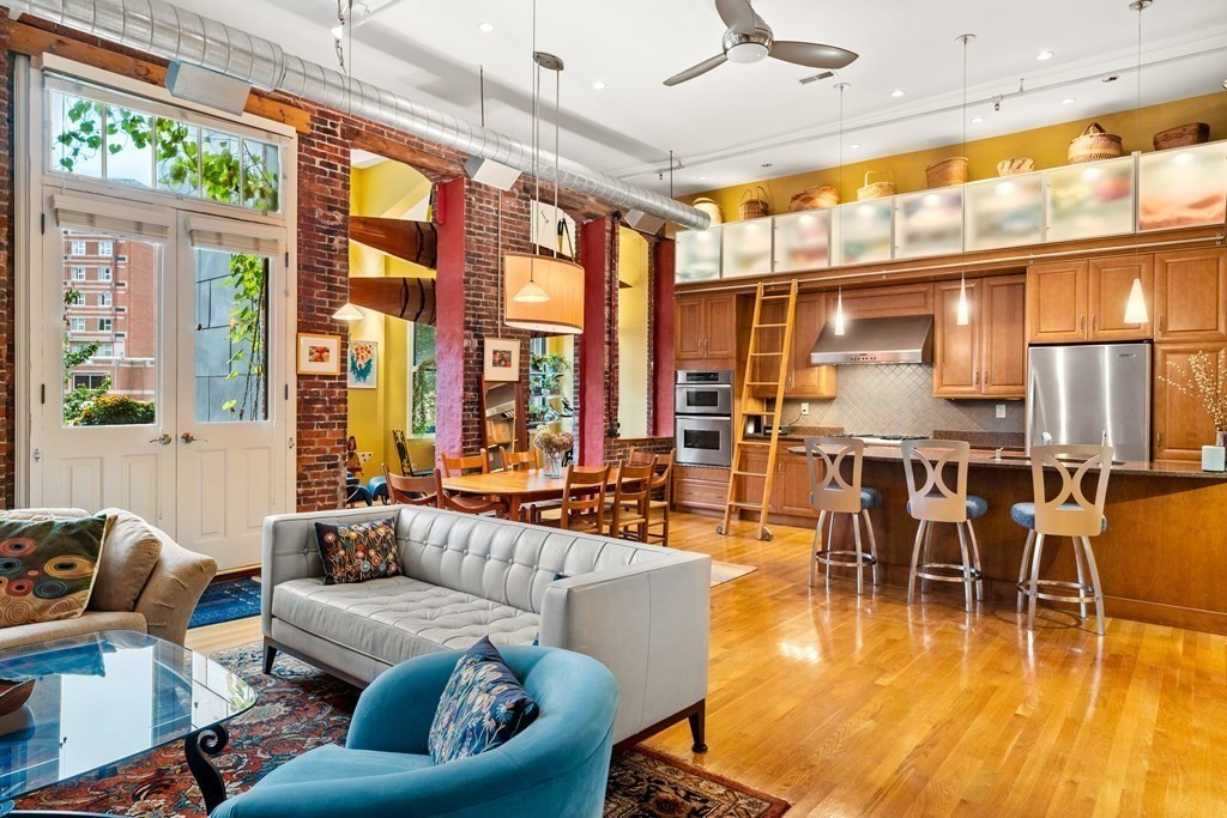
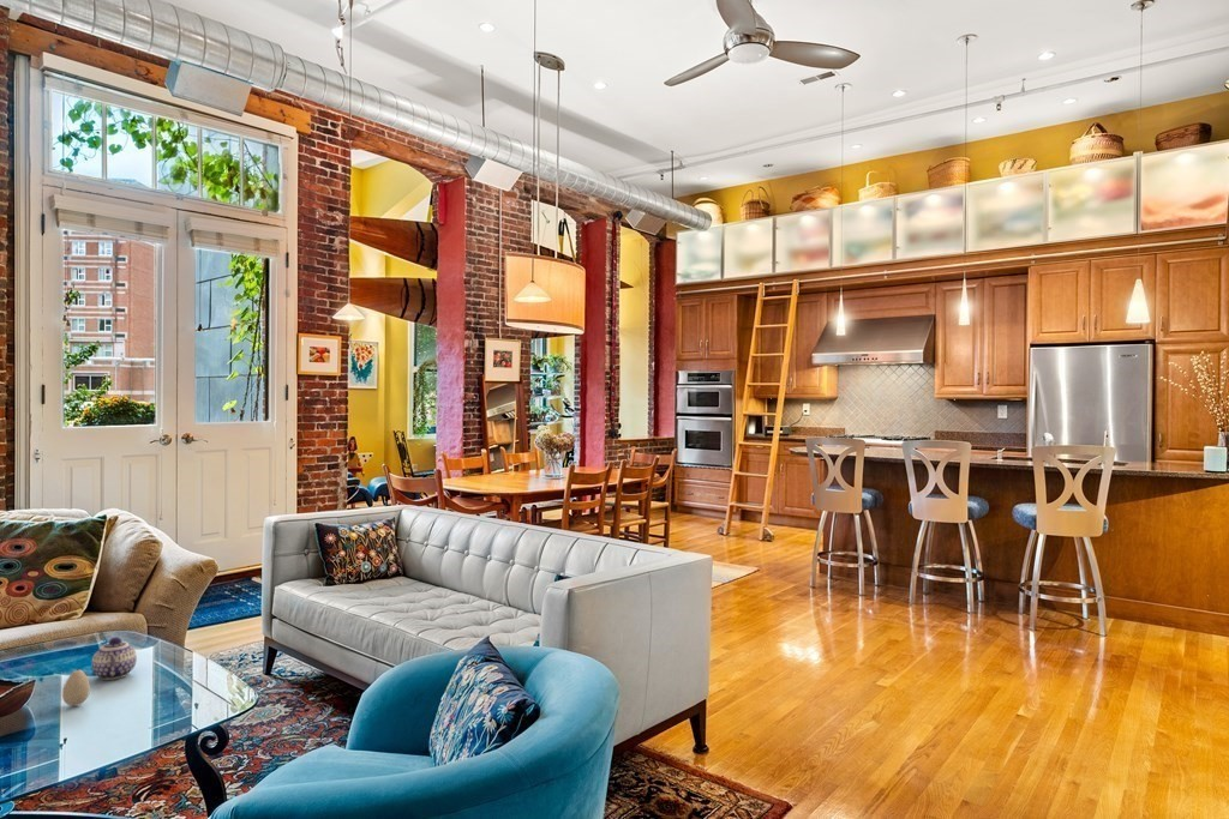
+ teapot (114, 656)
+ decorative egg (76, 687)
